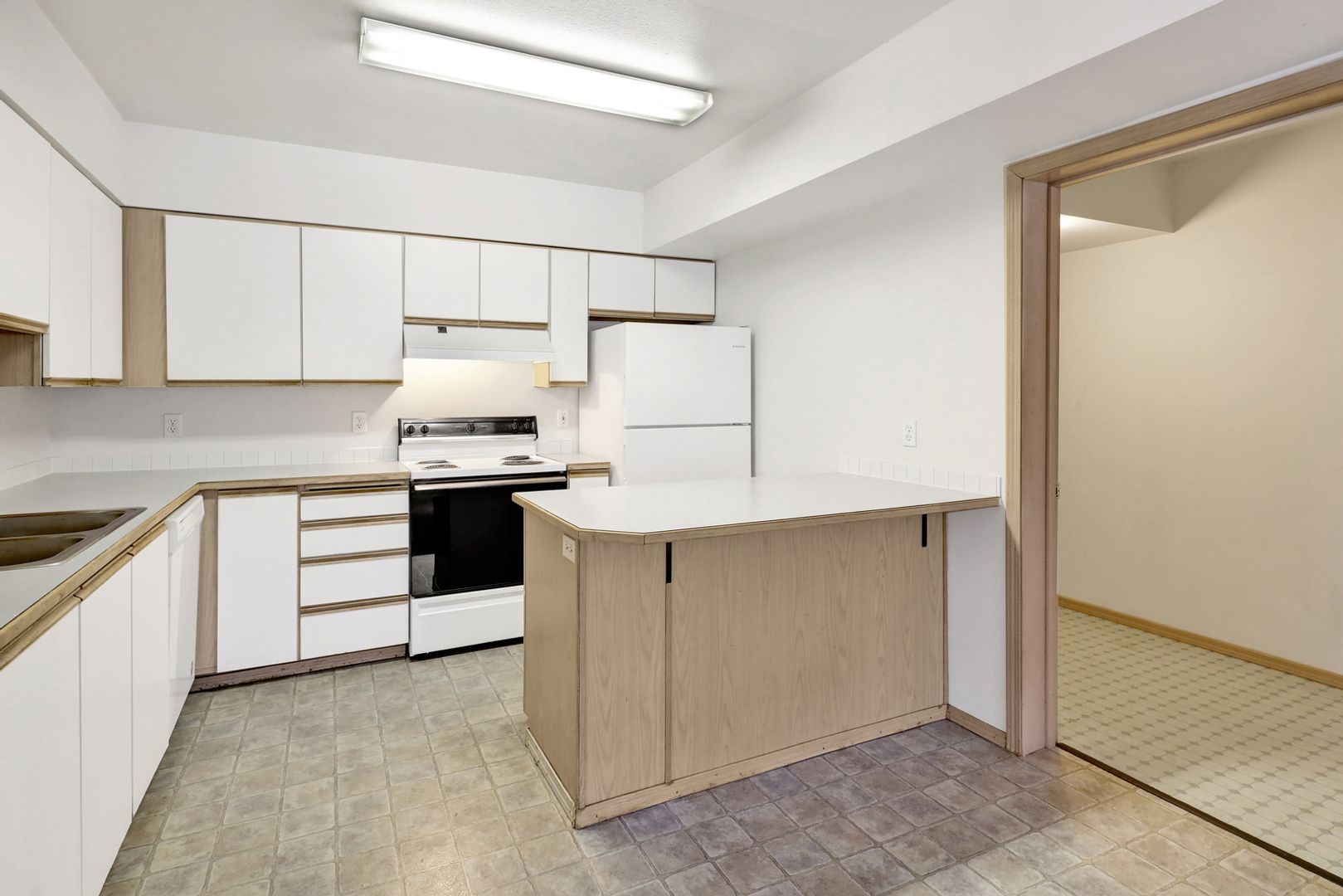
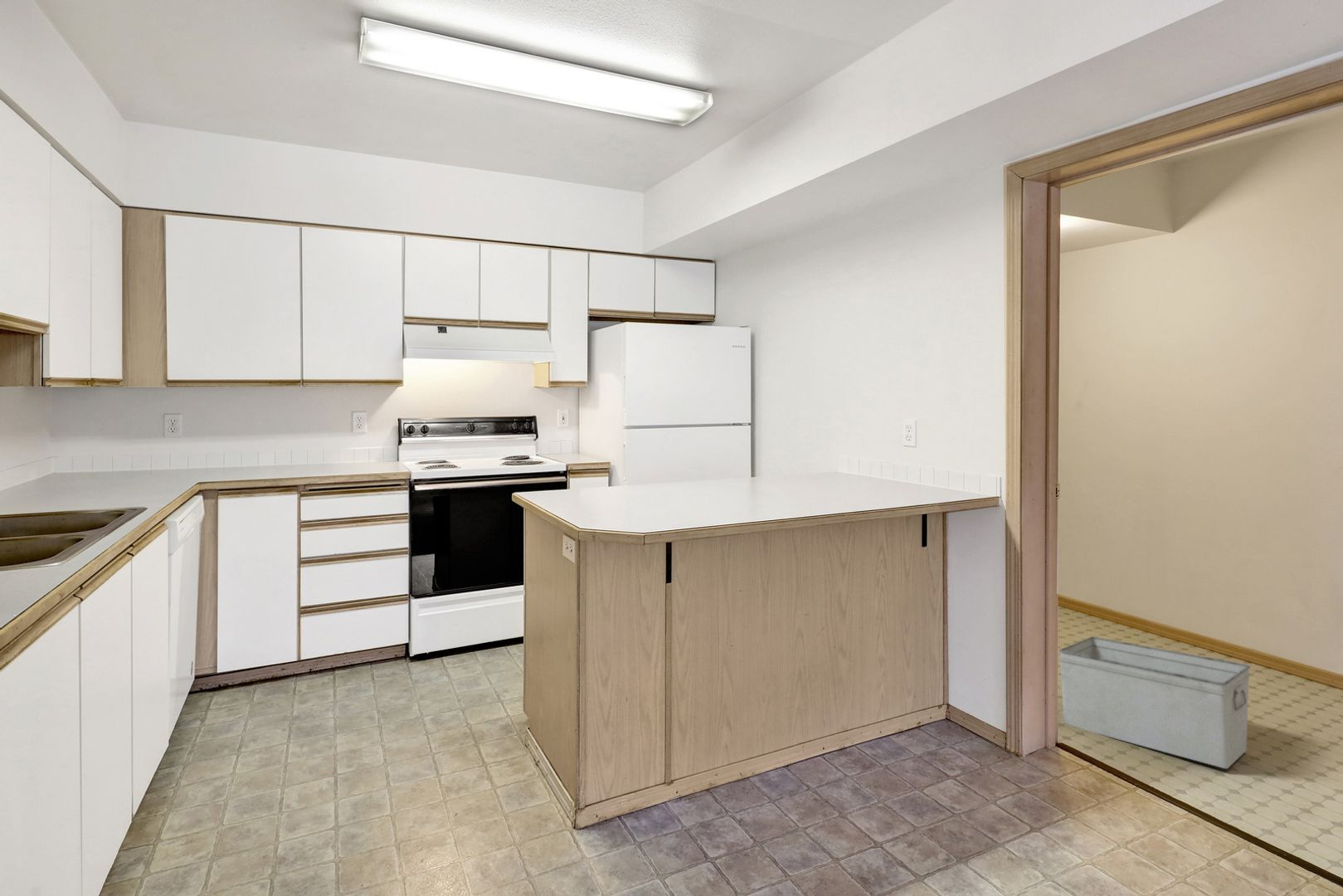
+ storage bin (1151, 696)
